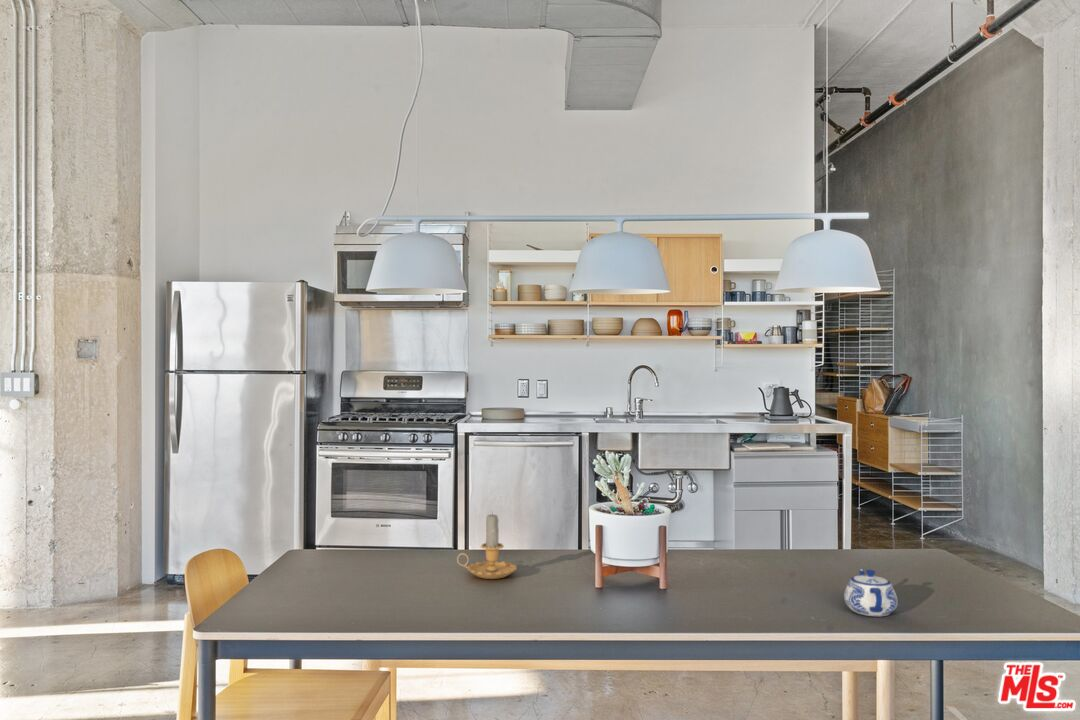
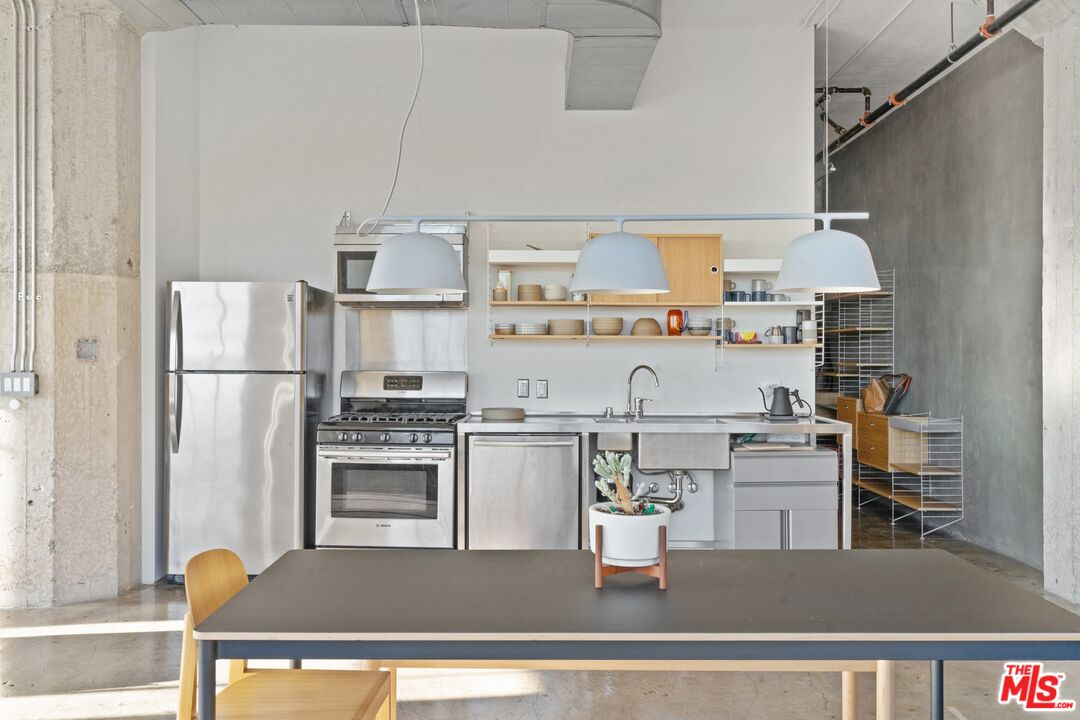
- candle (486, 543)
- teapot (869, 589)
